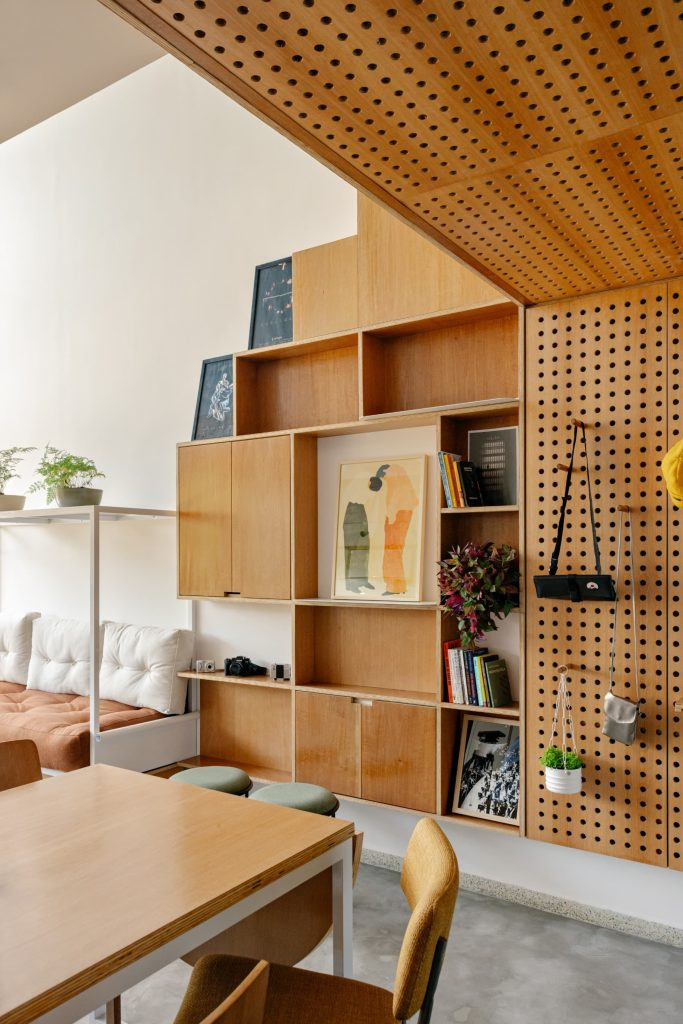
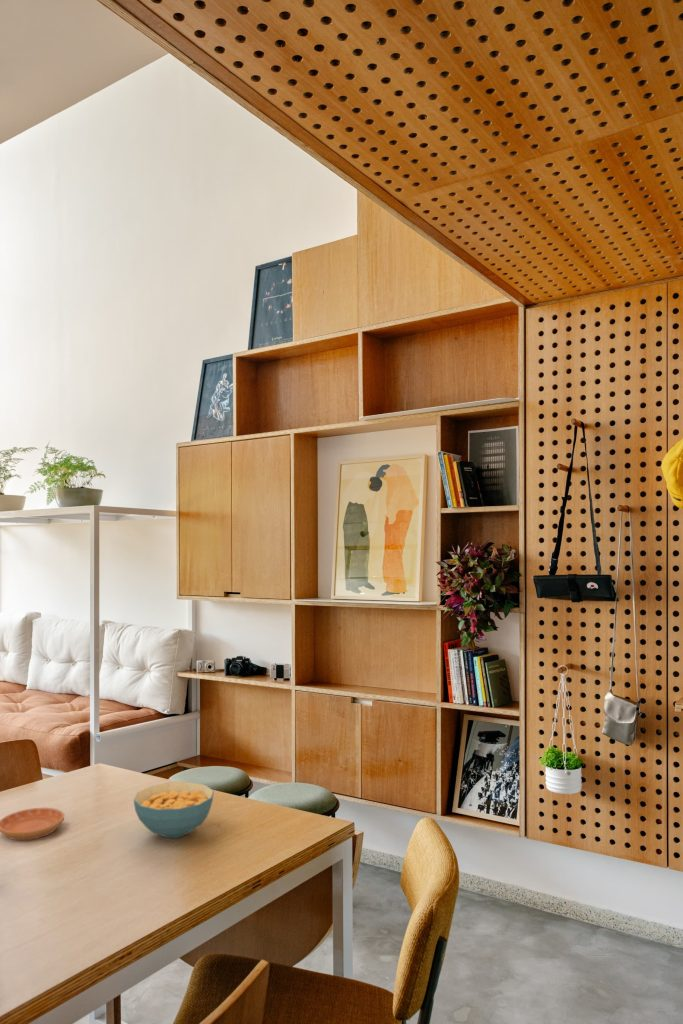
+ cereal bowl (174, 814)
+ saucer (31, 824)
